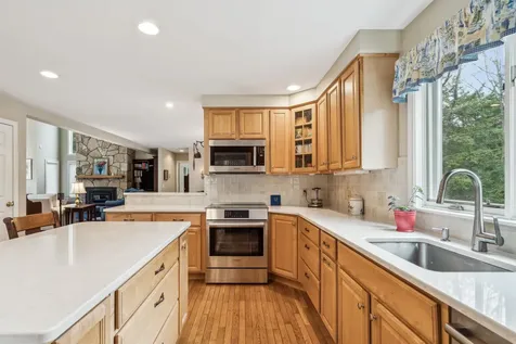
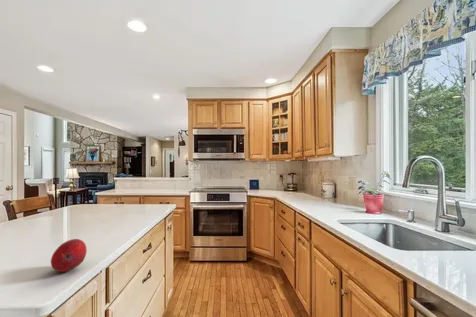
+ fruit (69, 254)
